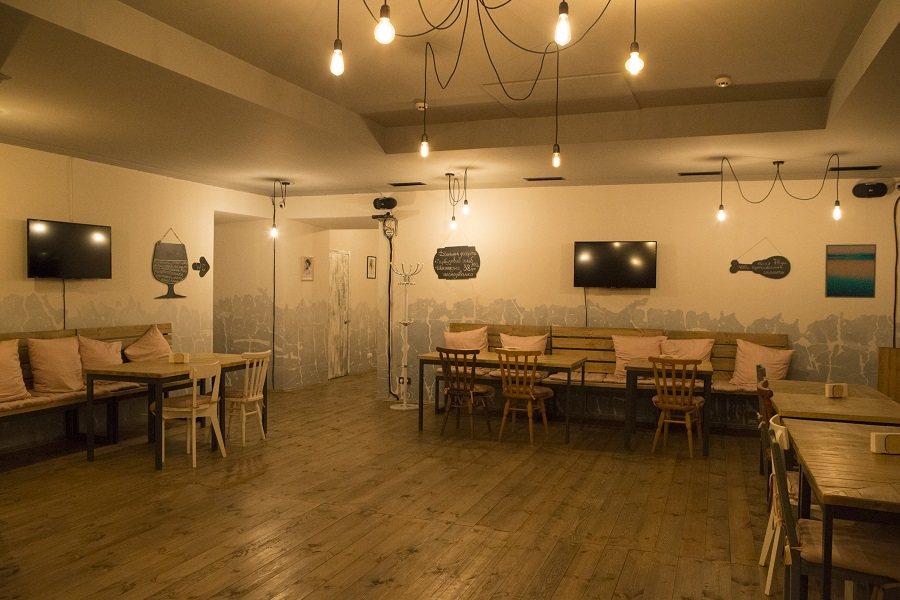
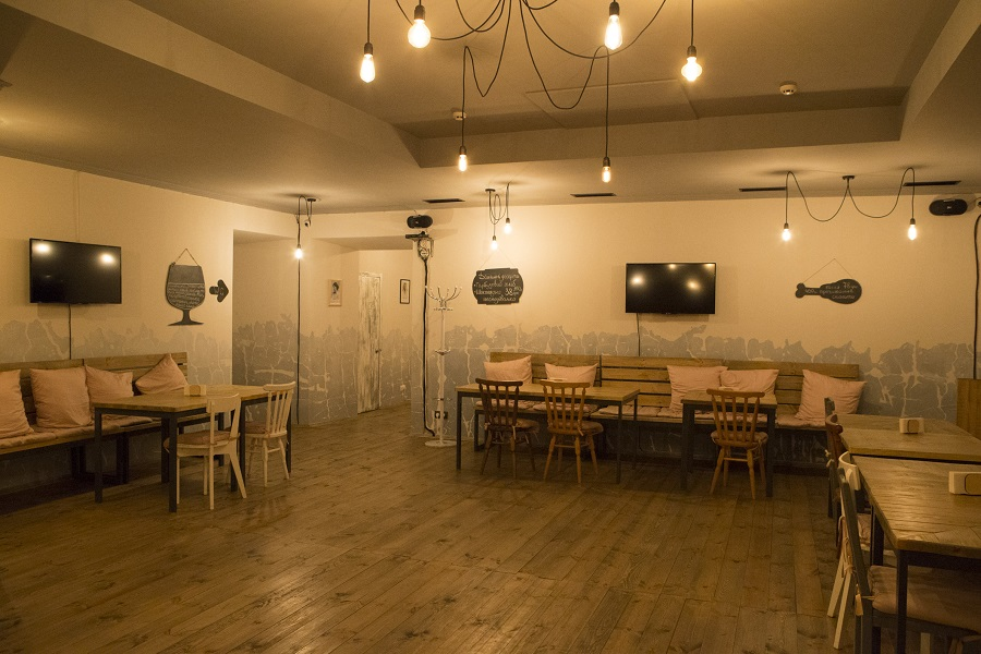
- wall art (850, 271)
